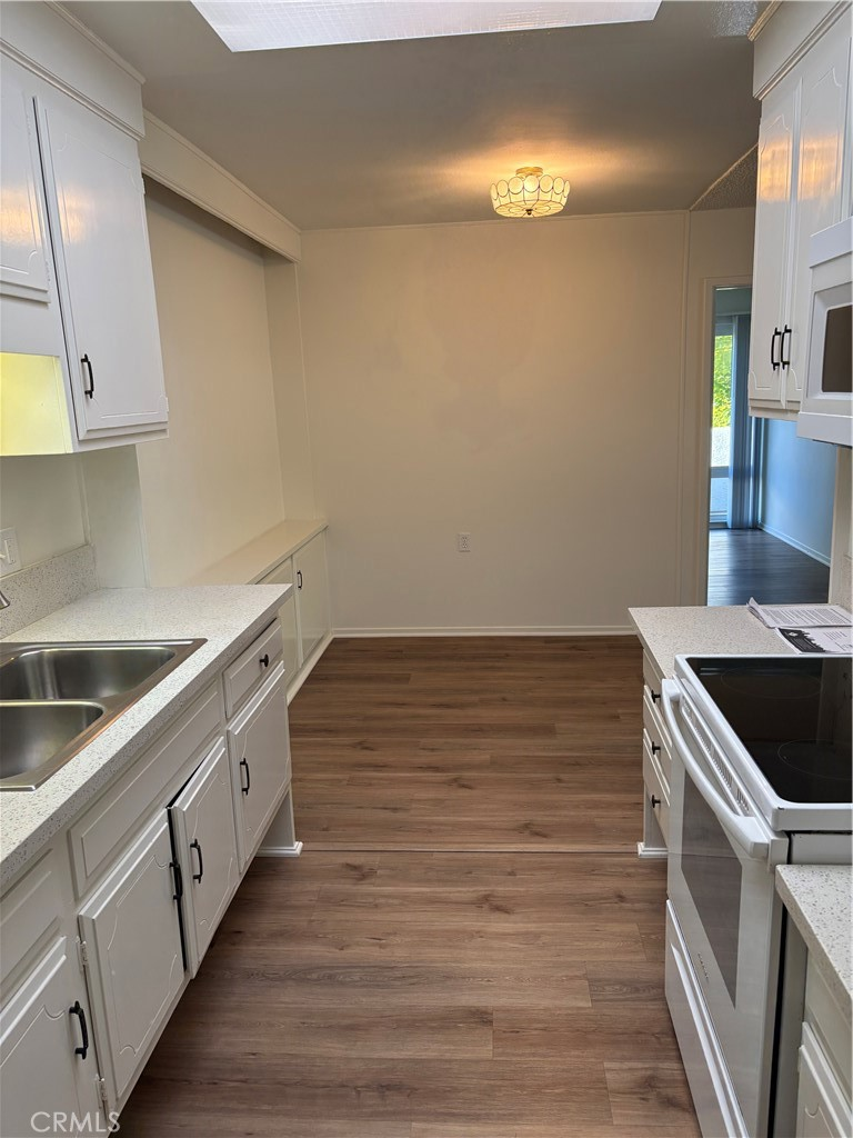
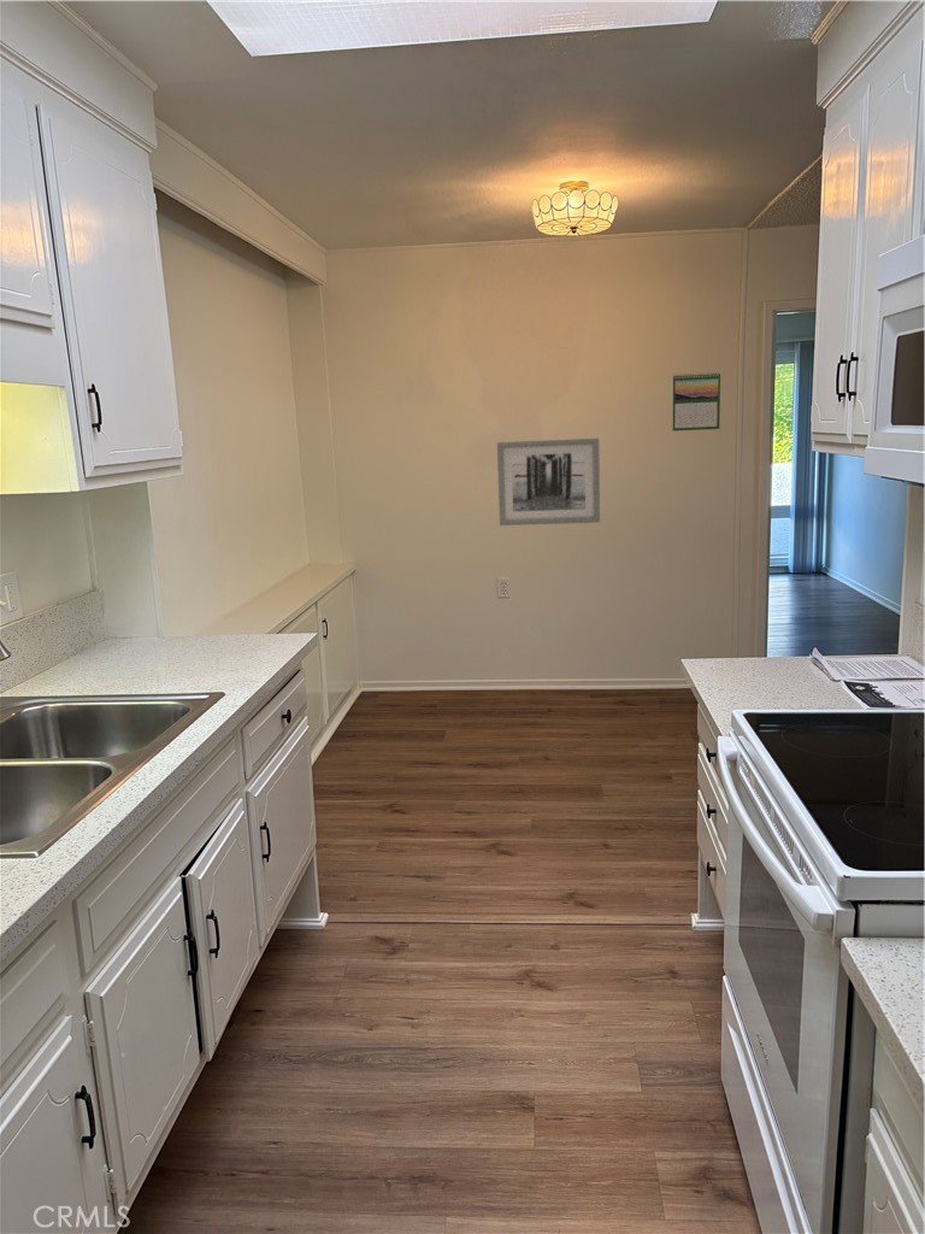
+ calendar (696, 401)
+ wall art (548, 482)
